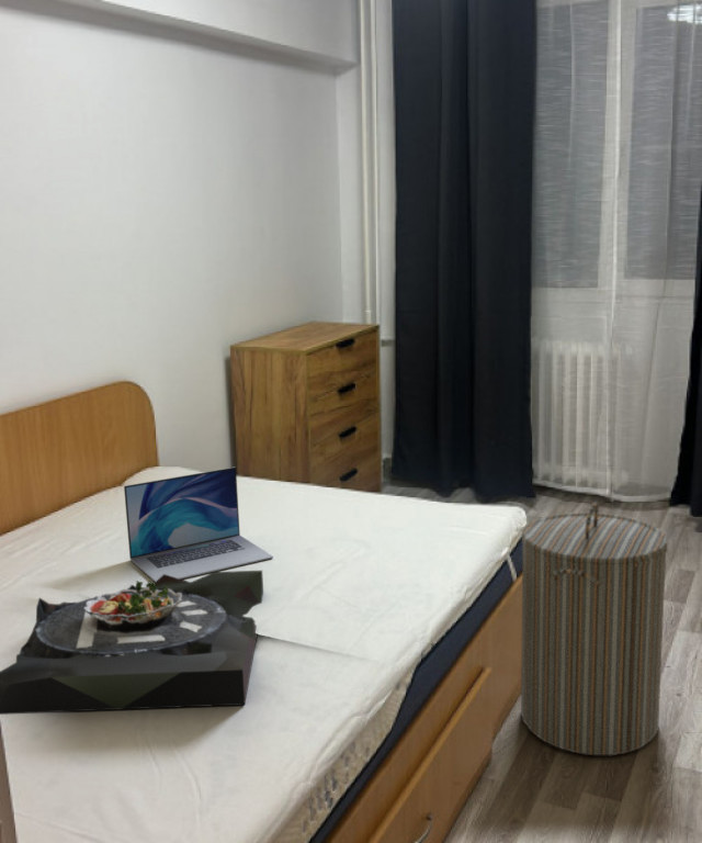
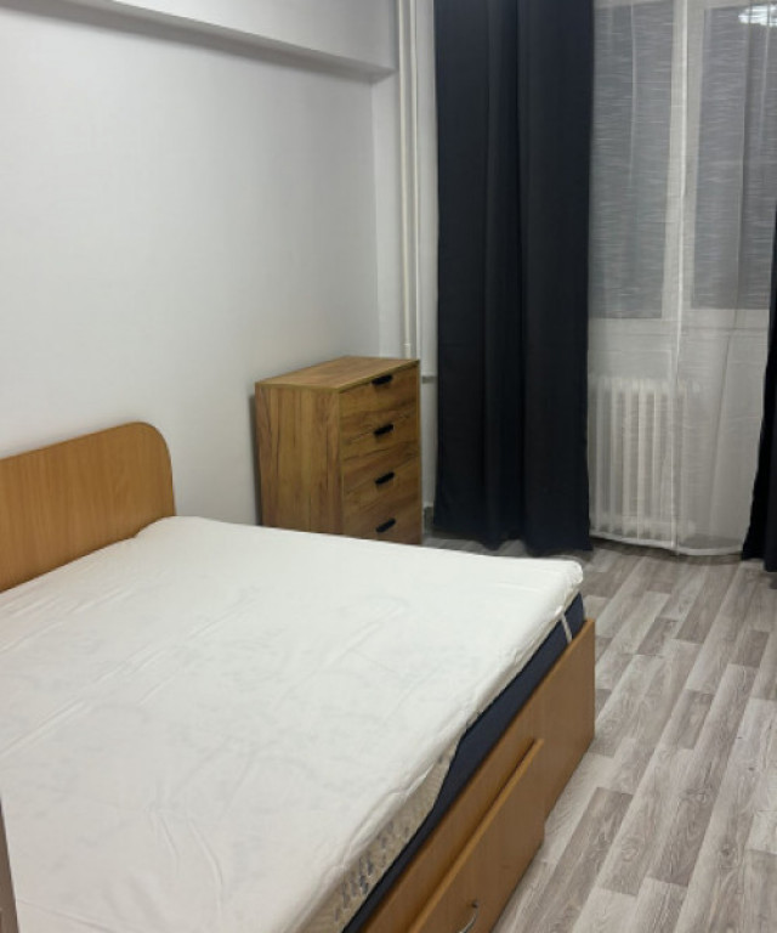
- laptop (199, 521)
- serving tray (143, 612)
- laundry hamper (591, 614)
